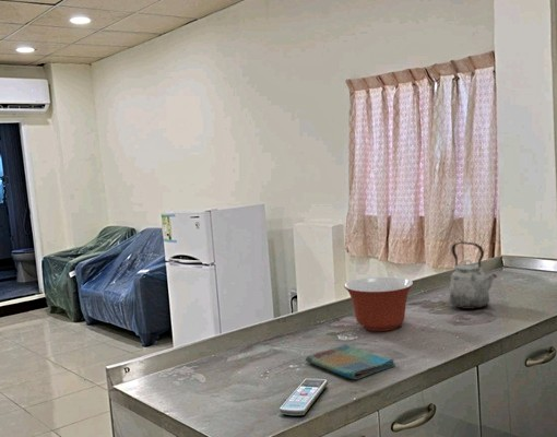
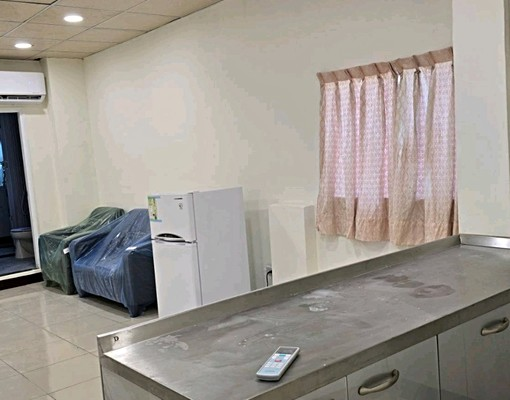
- mixing bowl (379, 305)
- kettle (474, 275)
- dish towel (348, 359)
